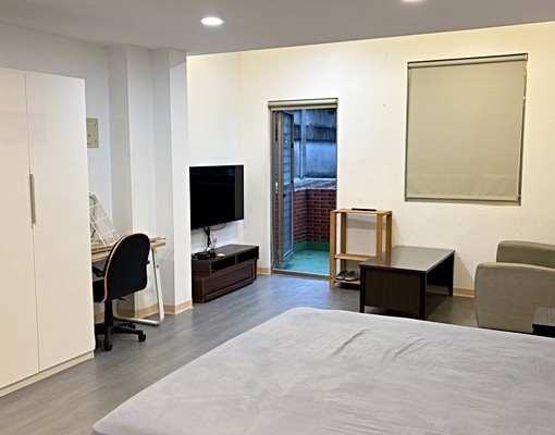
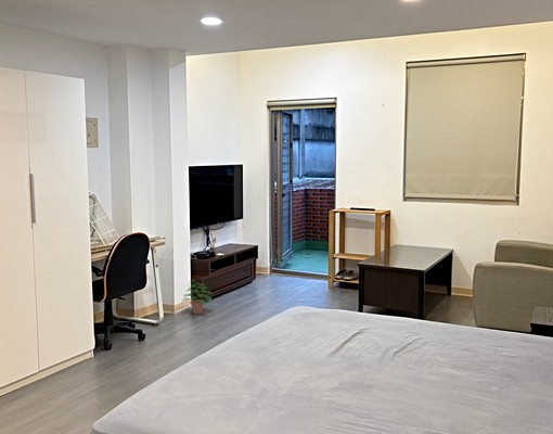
+ potted plant (197, 295)
